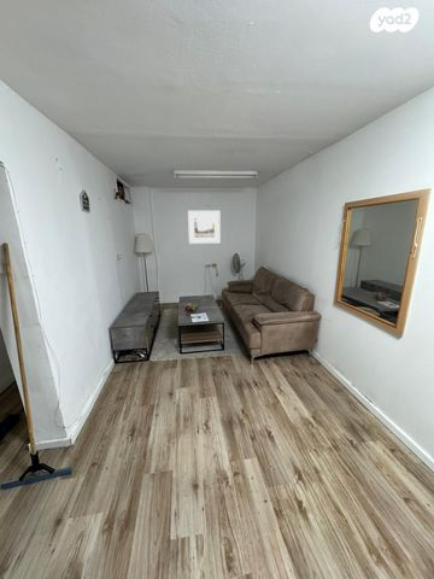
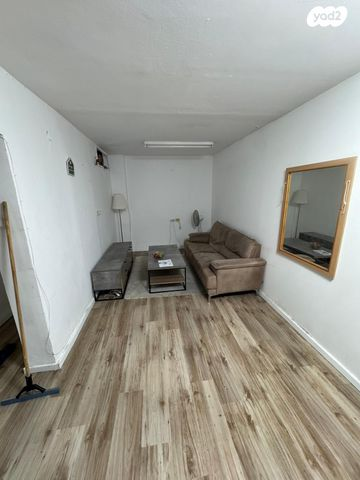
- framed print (204, 227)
